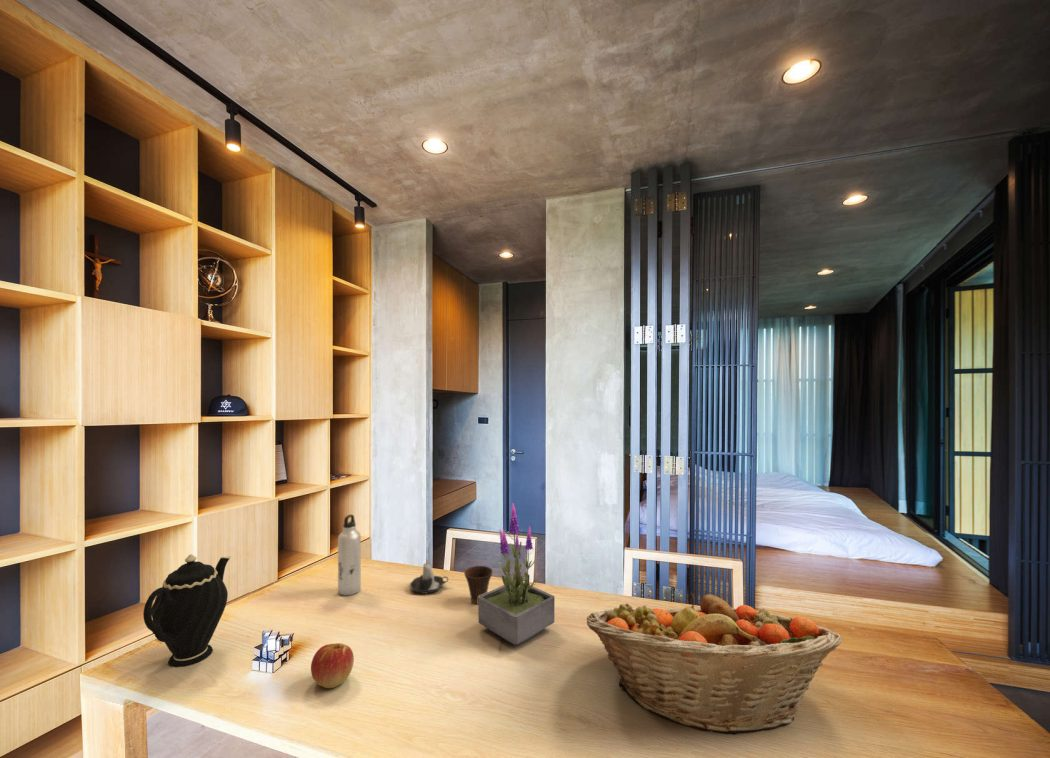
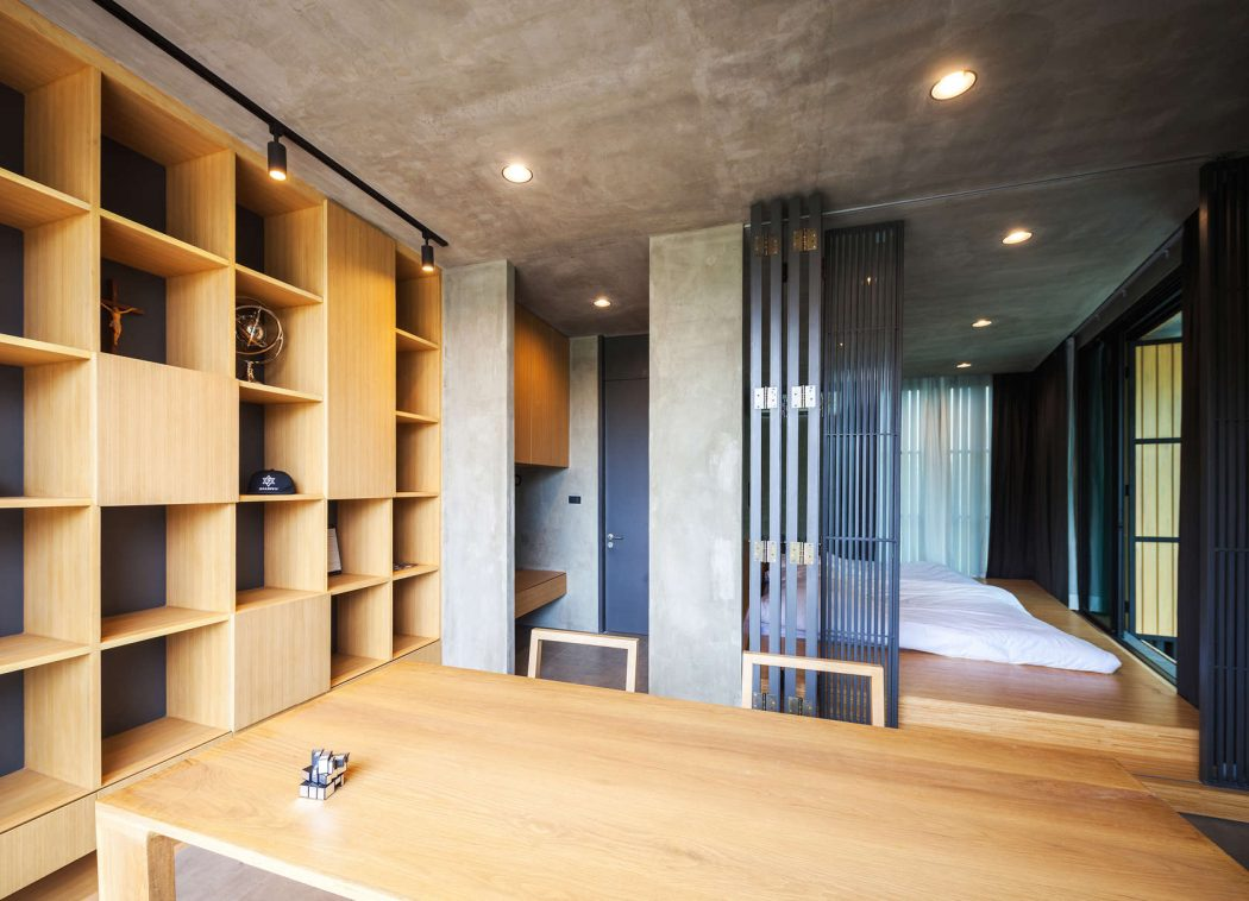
- fruit basket (704, 644)
- candle (429, 572)
- potted plant (516, 565)
- cup (478, 586)
- water bottle (349, 553)
- apple (332, 663)
- teapot (192, 604)
